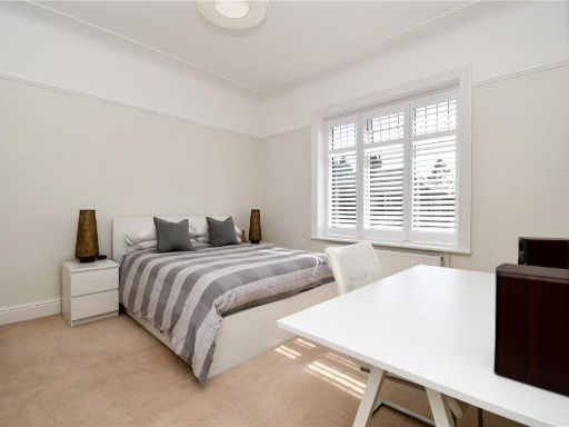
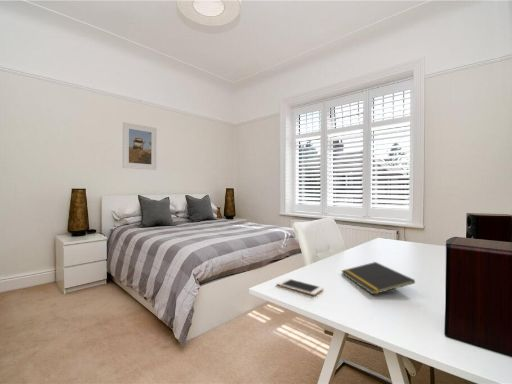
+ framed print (140, 147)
+ cell phone (299, 286)
+ notepad (374, 276)
